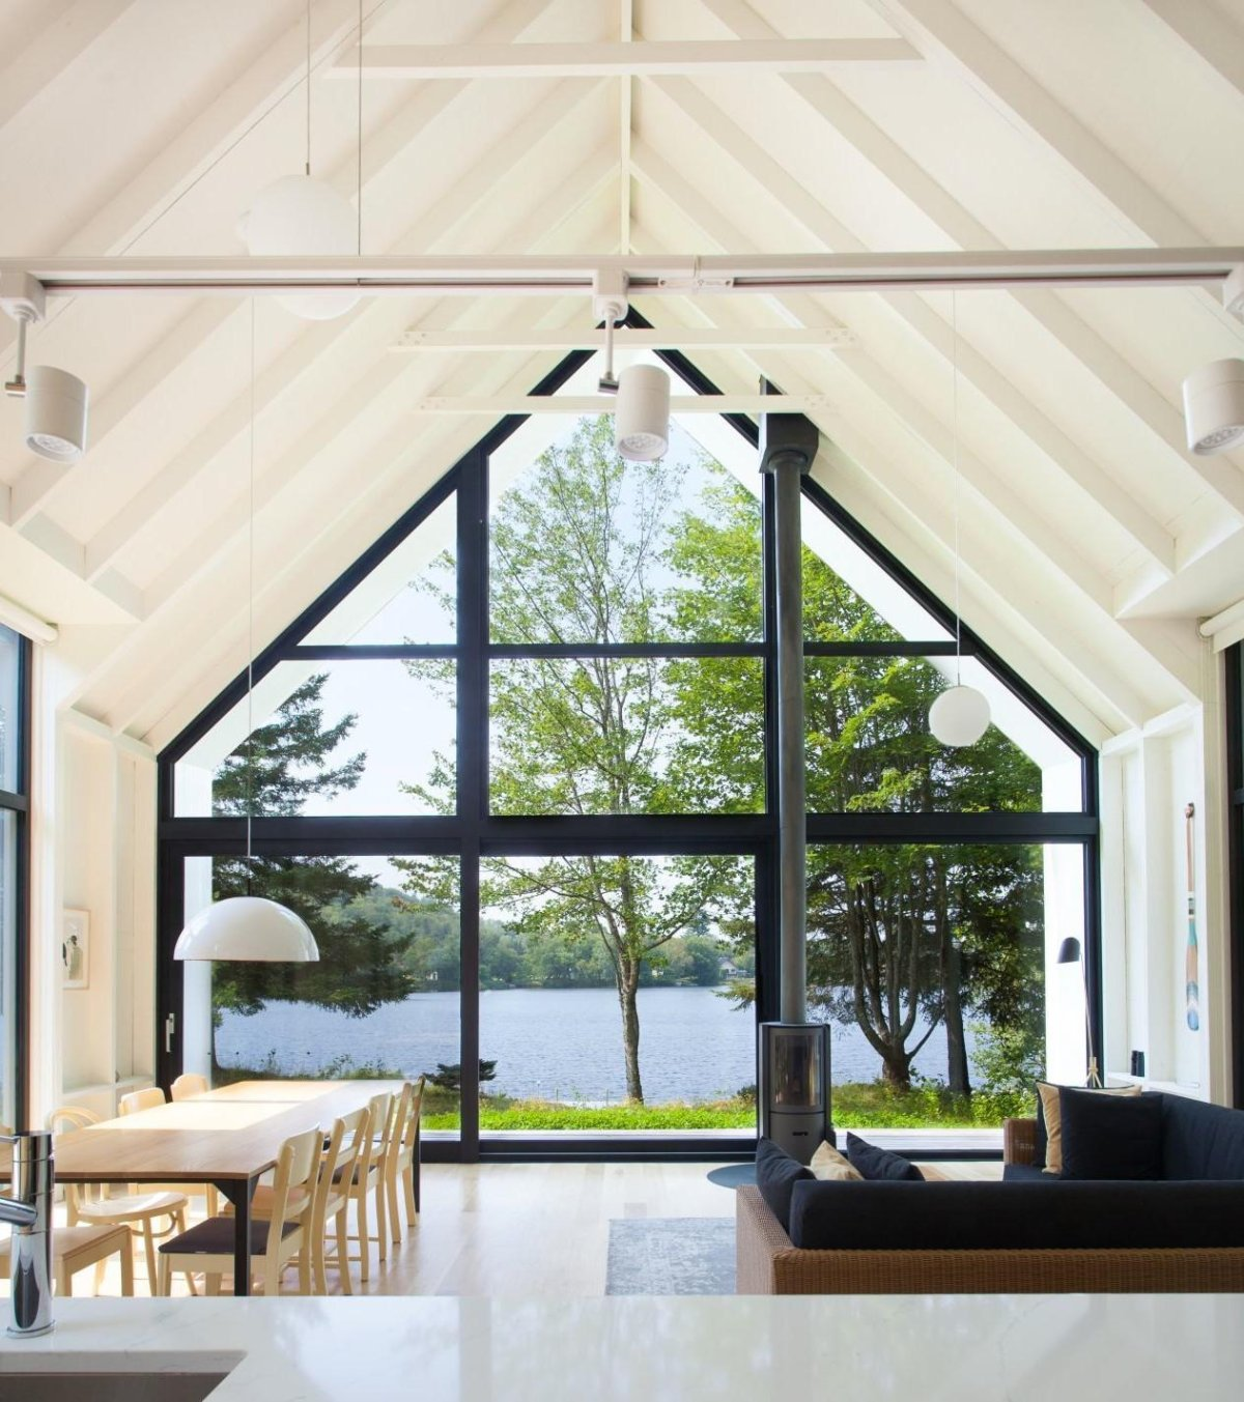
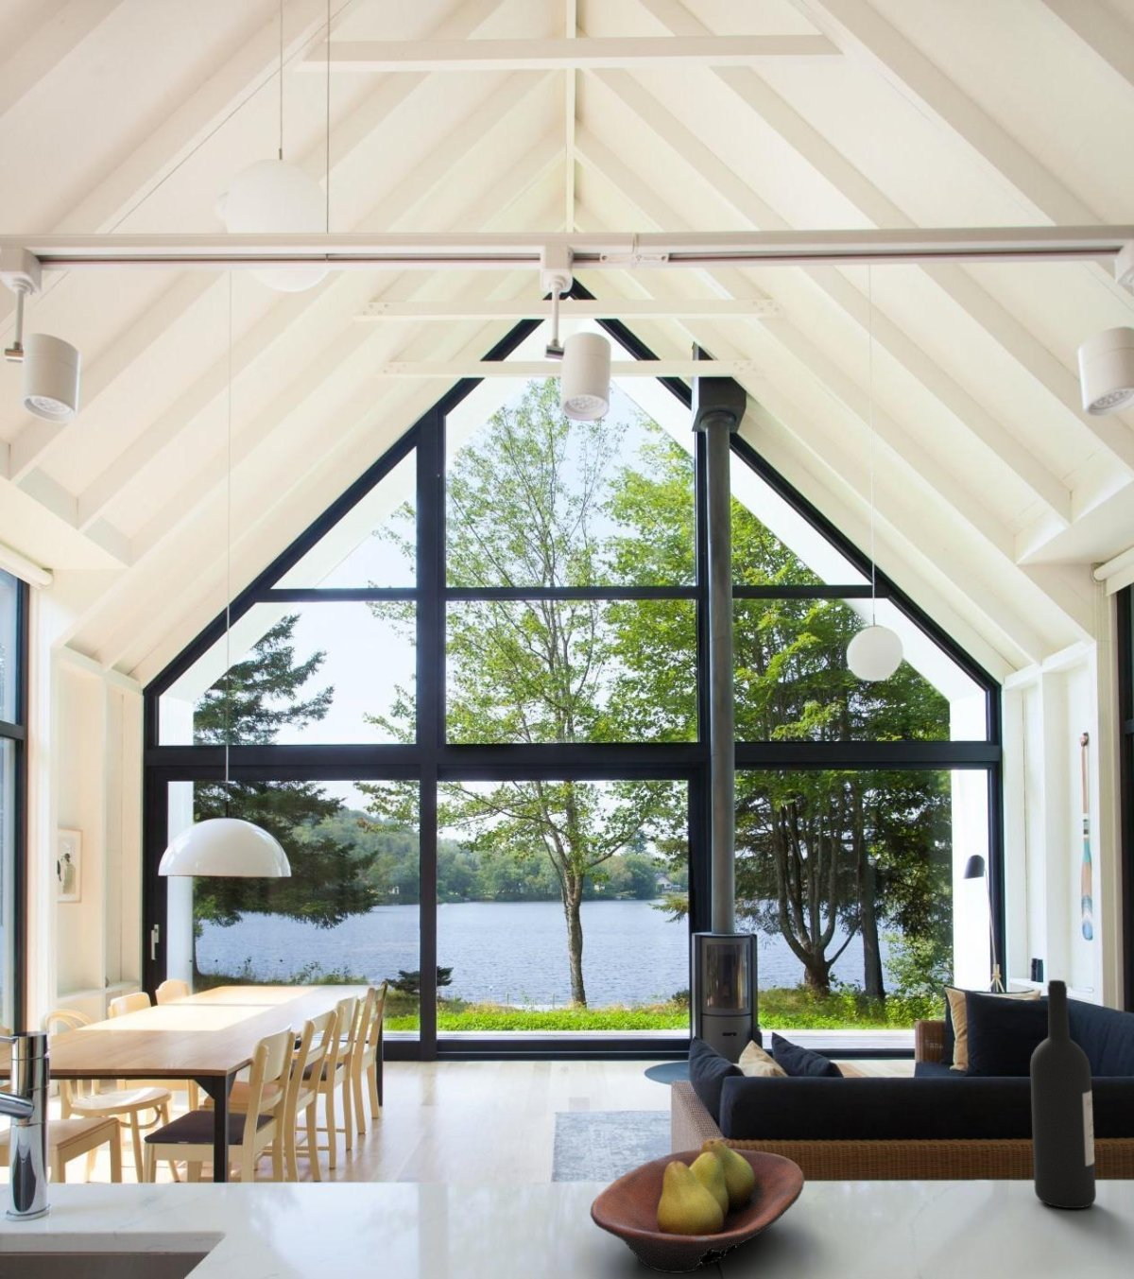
+ wine bottle (1061, 1090)
+ fruit bowl (701, 1192)
